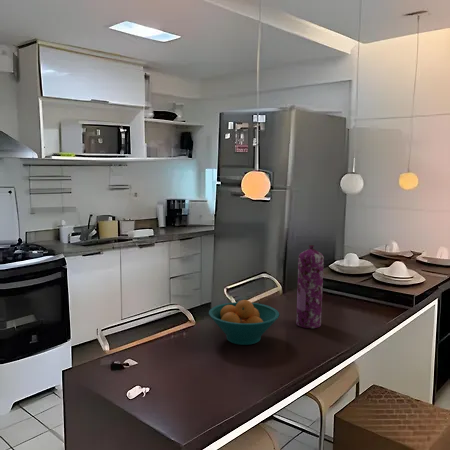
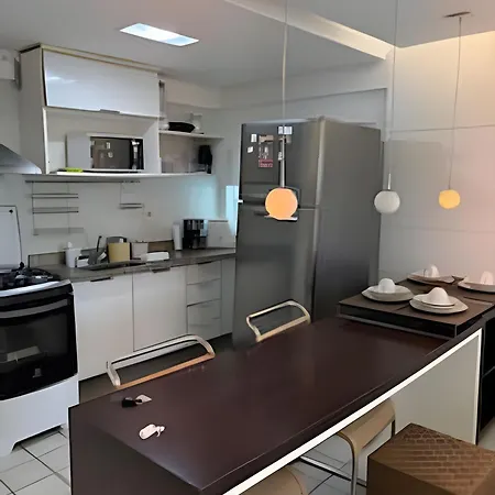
- gas cylinder (309, 285)
- fruit bowl (243, 319)
